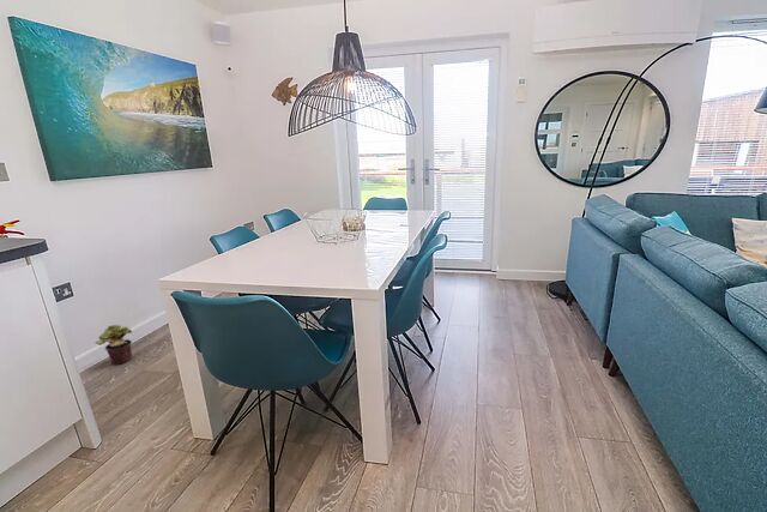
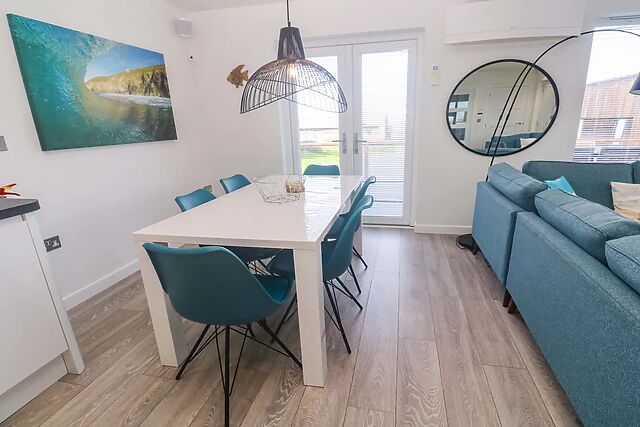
- potted plant (114, 343)
